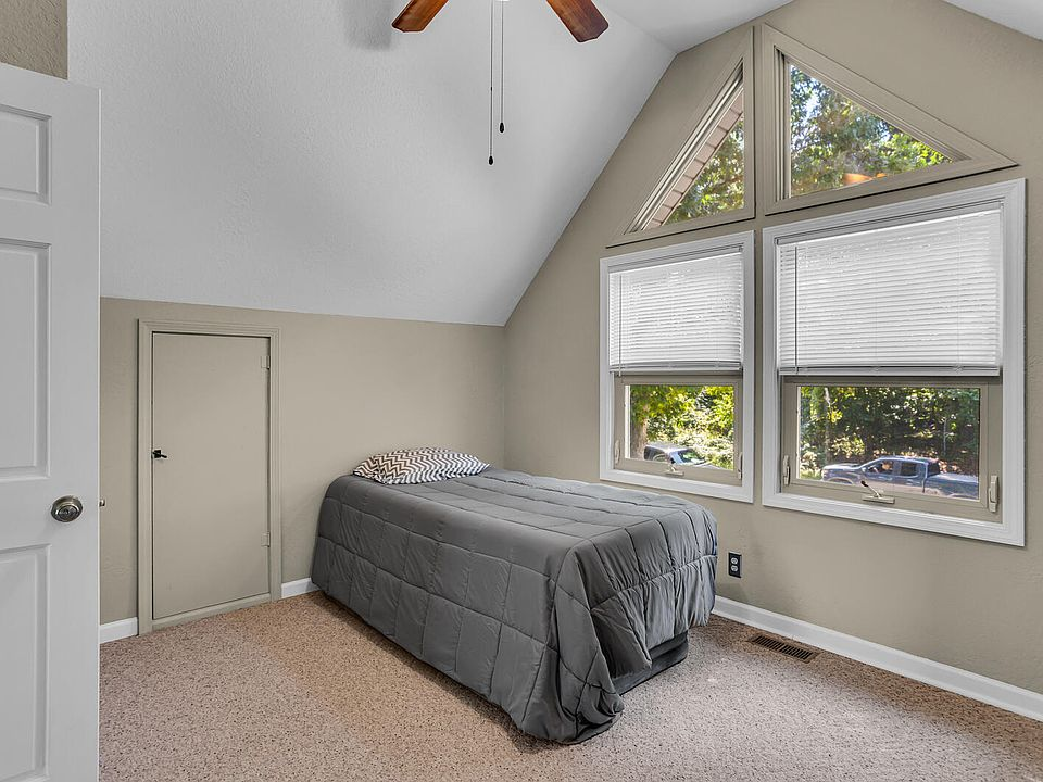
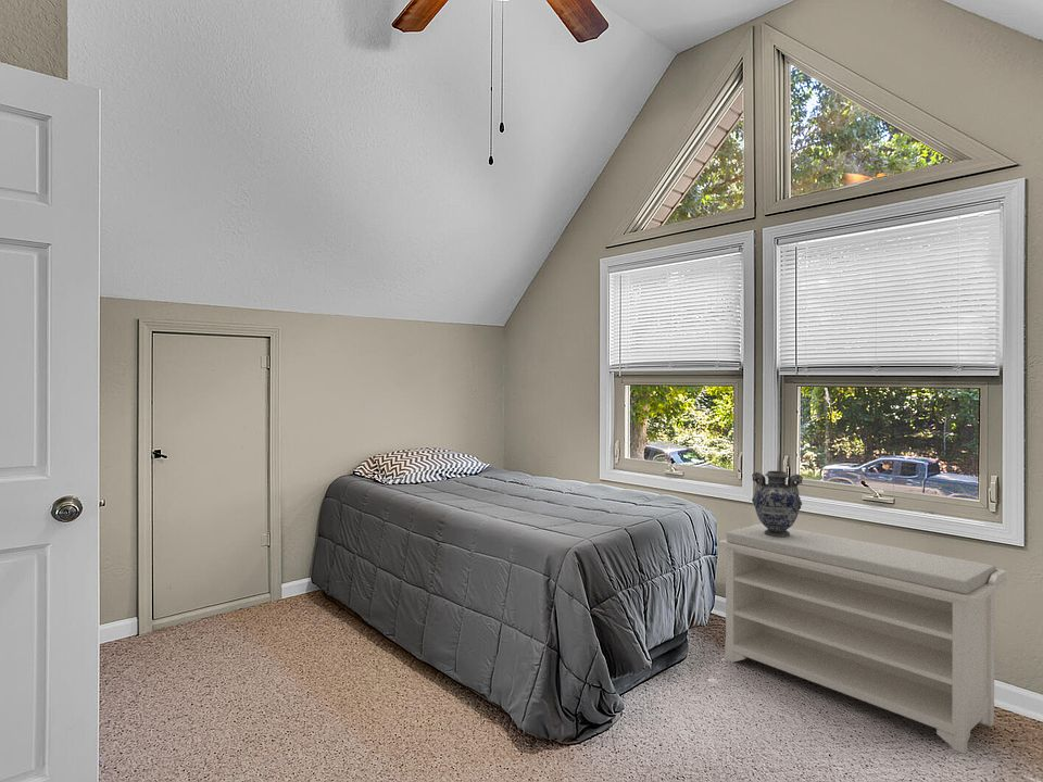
+ bench (846, 617)
+ decorative vase (777, 502)
